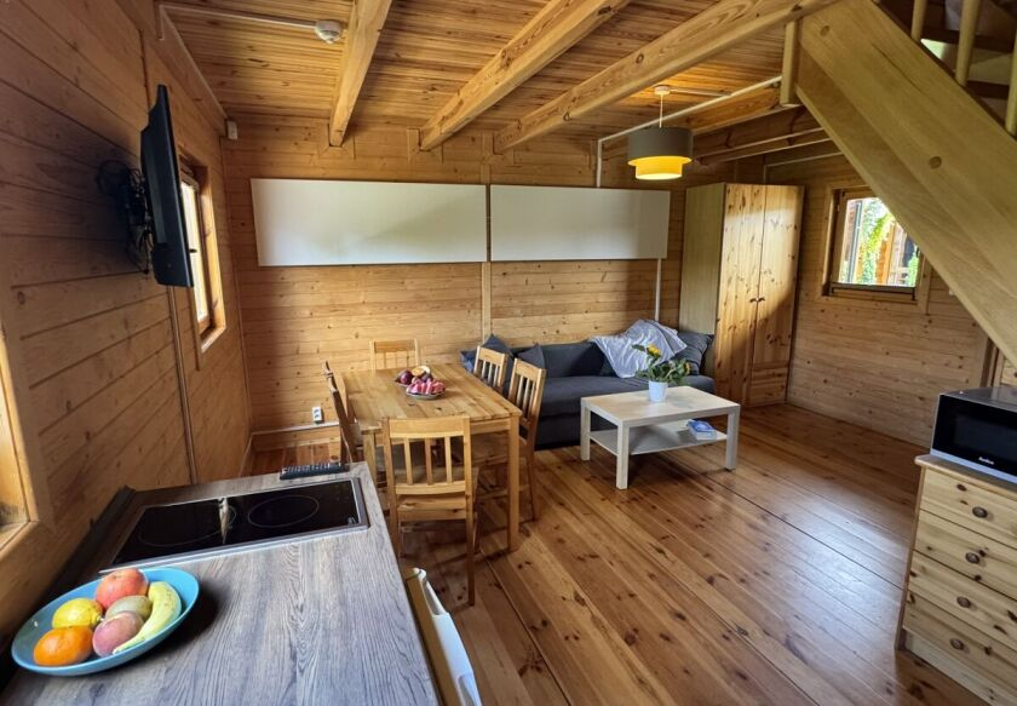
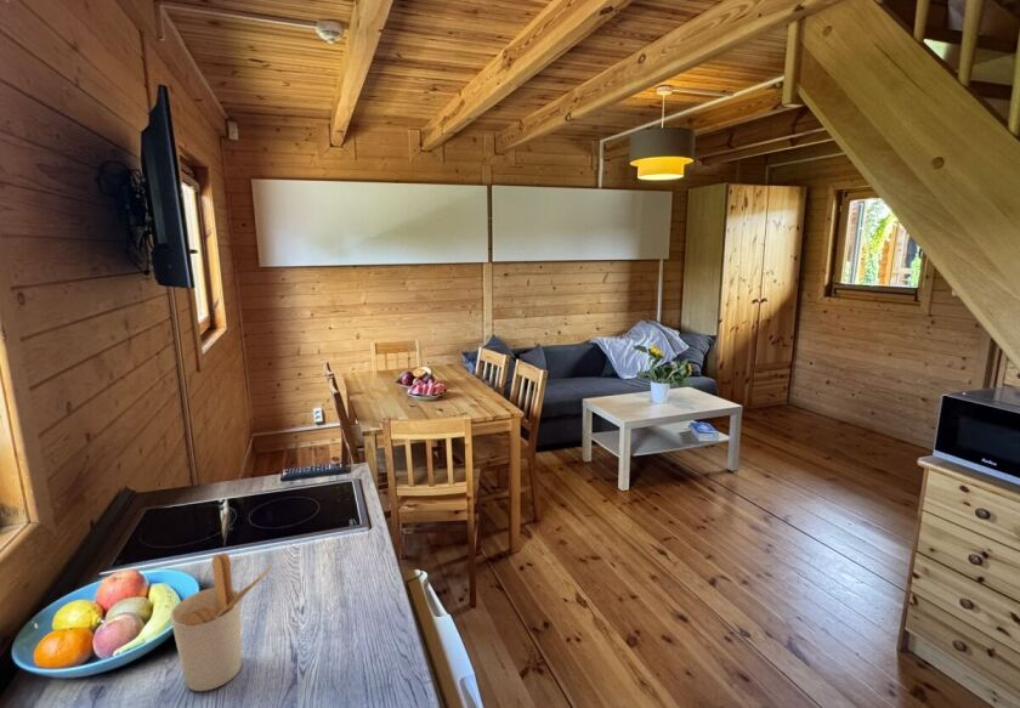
+ utensil holder (223, 622)
